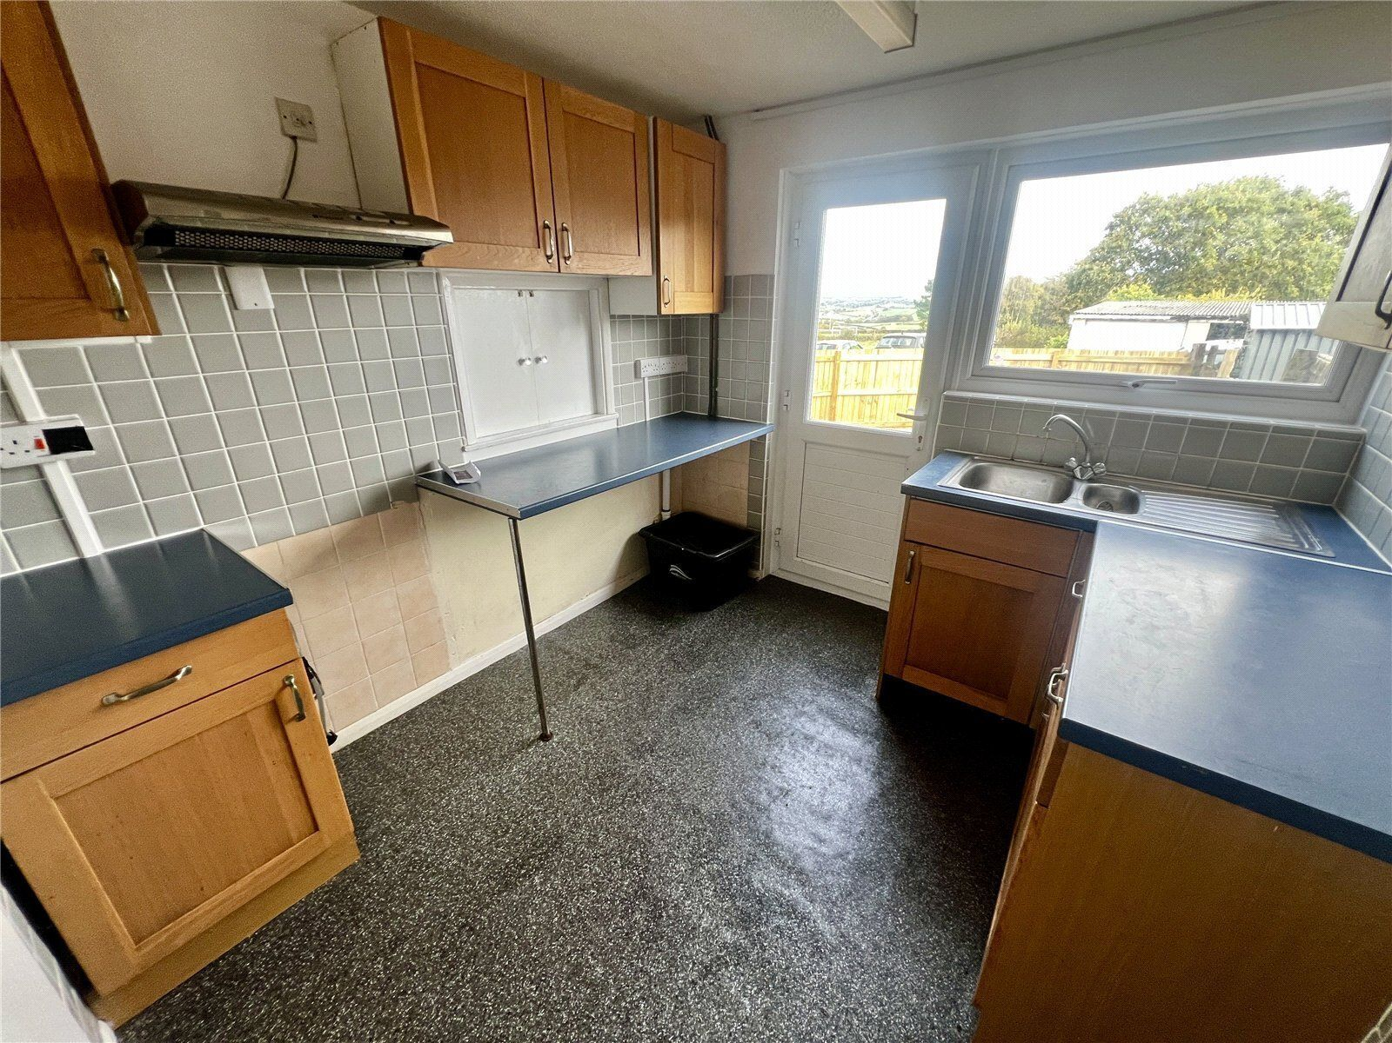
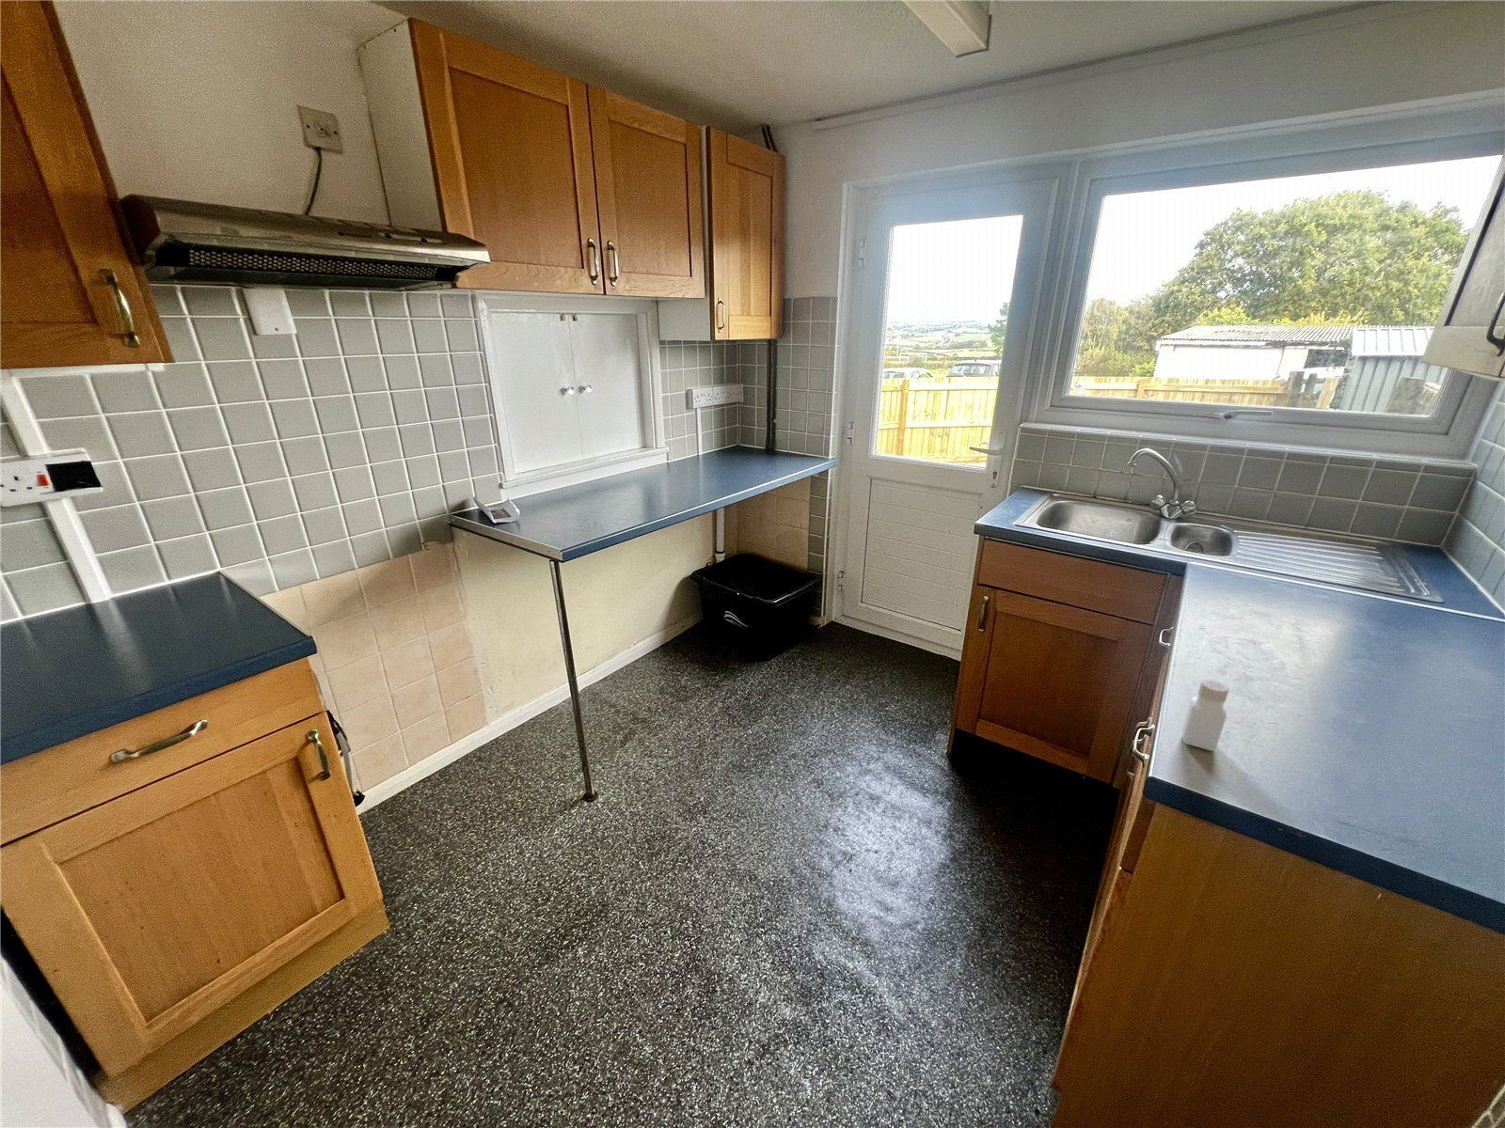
+ pepper shaker (1206, 713)
